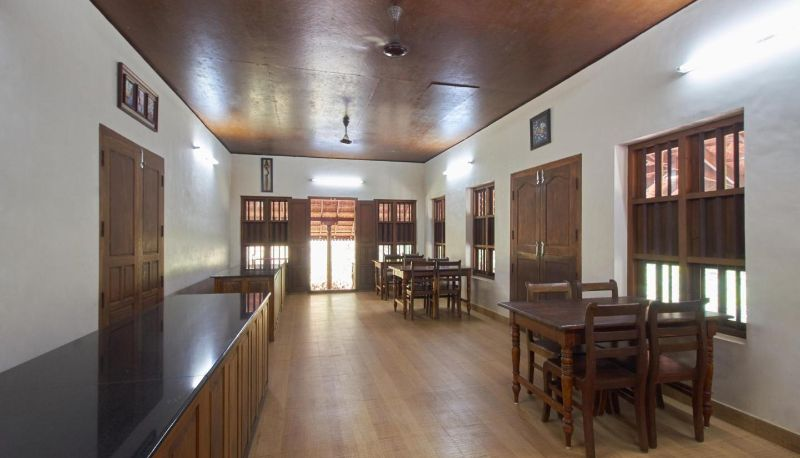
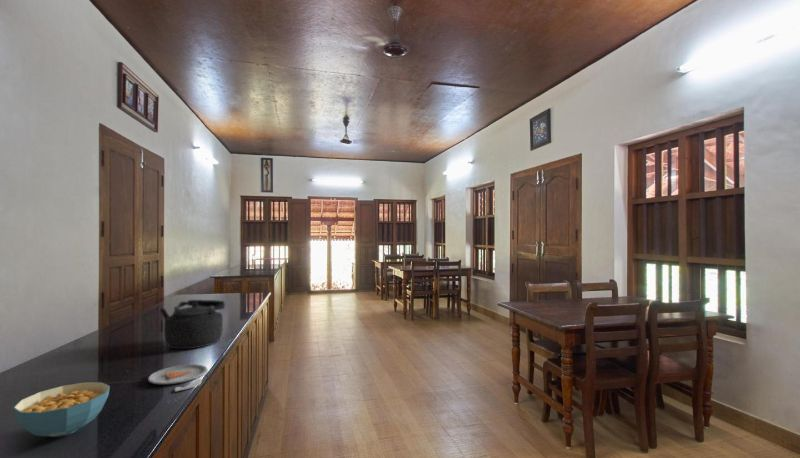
+ cereal bowl (64, 413)
+ kettle (193, 322)
+ dinner plate (180, 376)
